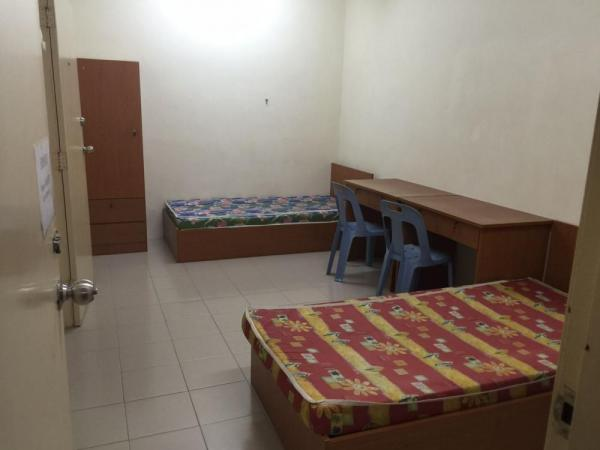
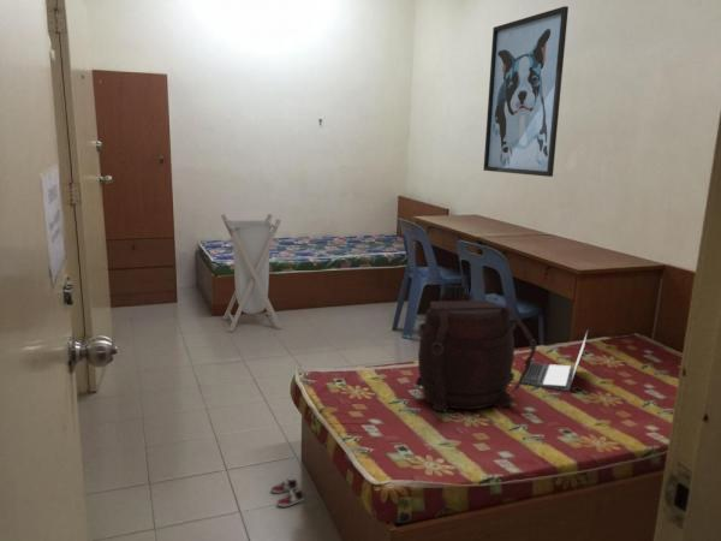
+ backpack (466, 347)
+ laundry hamper (251, 270)
+ wall art (520, 97)
+ laptop (552, 364)
+ sneaker (286, 489)
